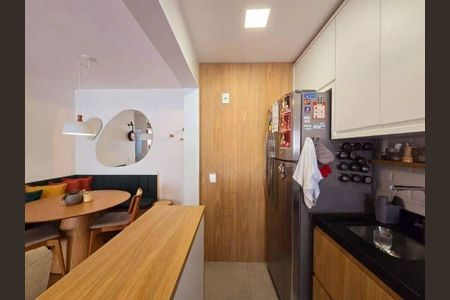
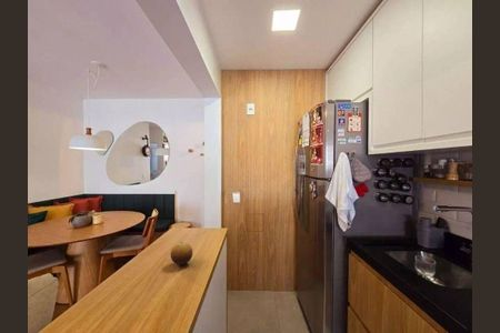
+ fruit (181, 253)
